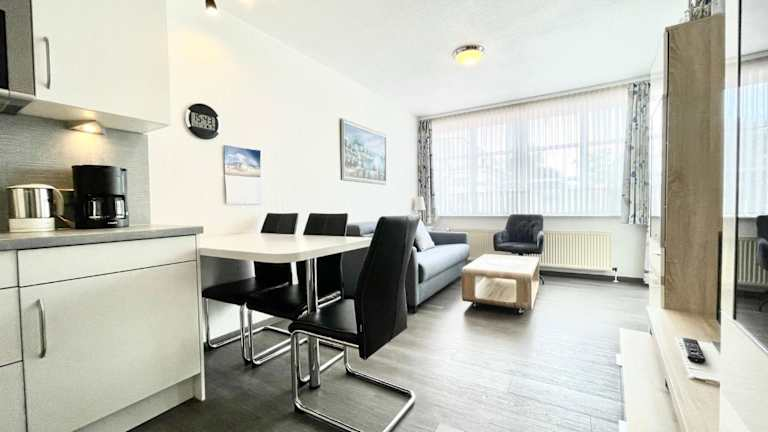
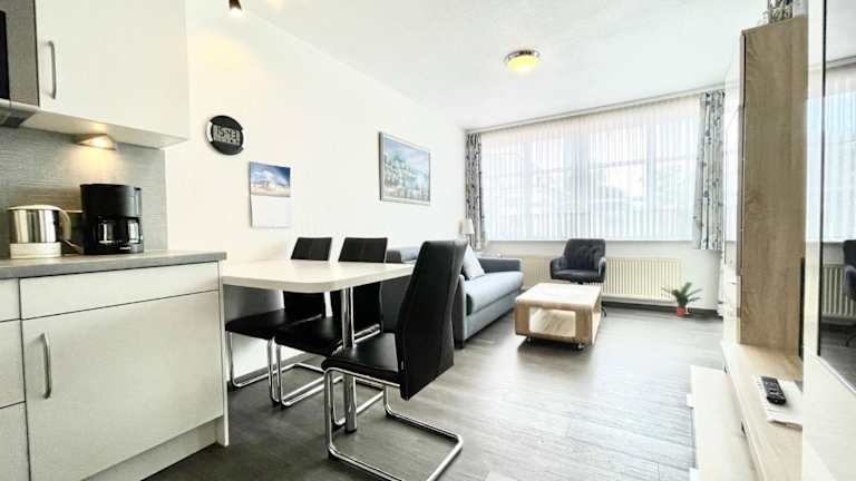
+ potted plant (678, 296)
